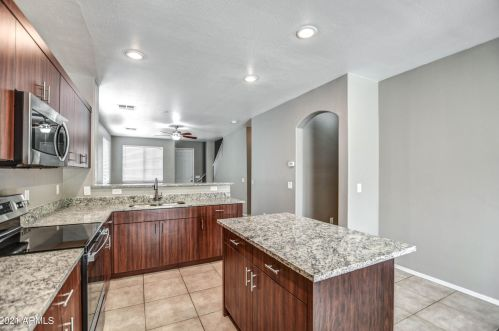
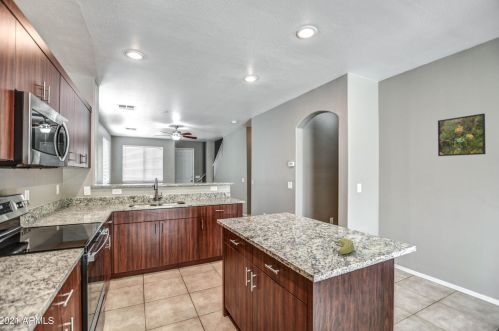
+ banana (341, 244)
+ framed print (460, 136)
